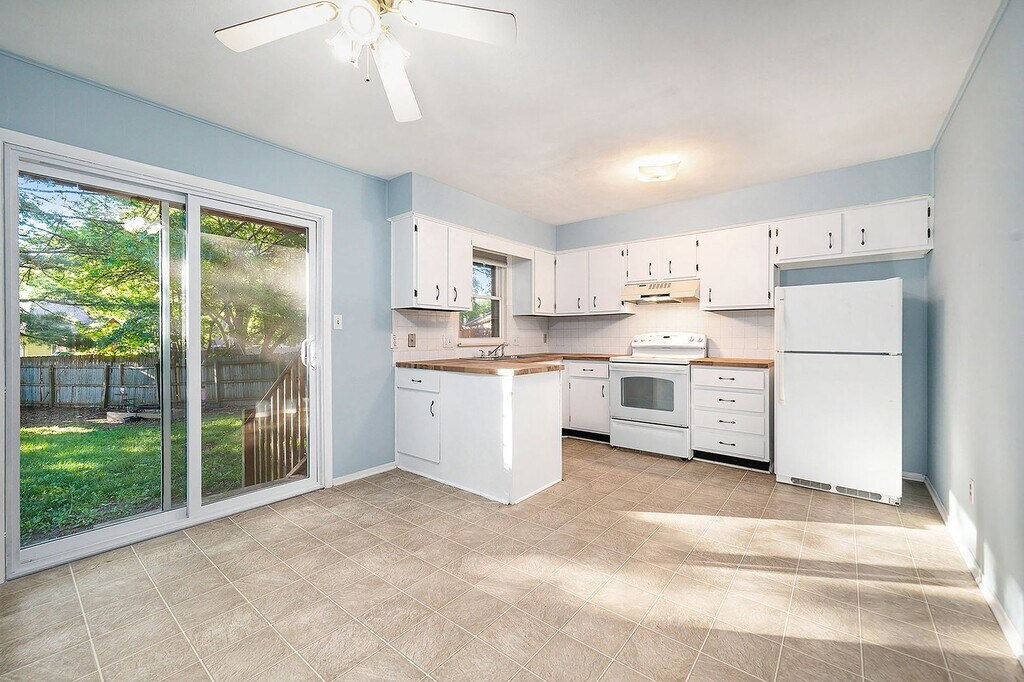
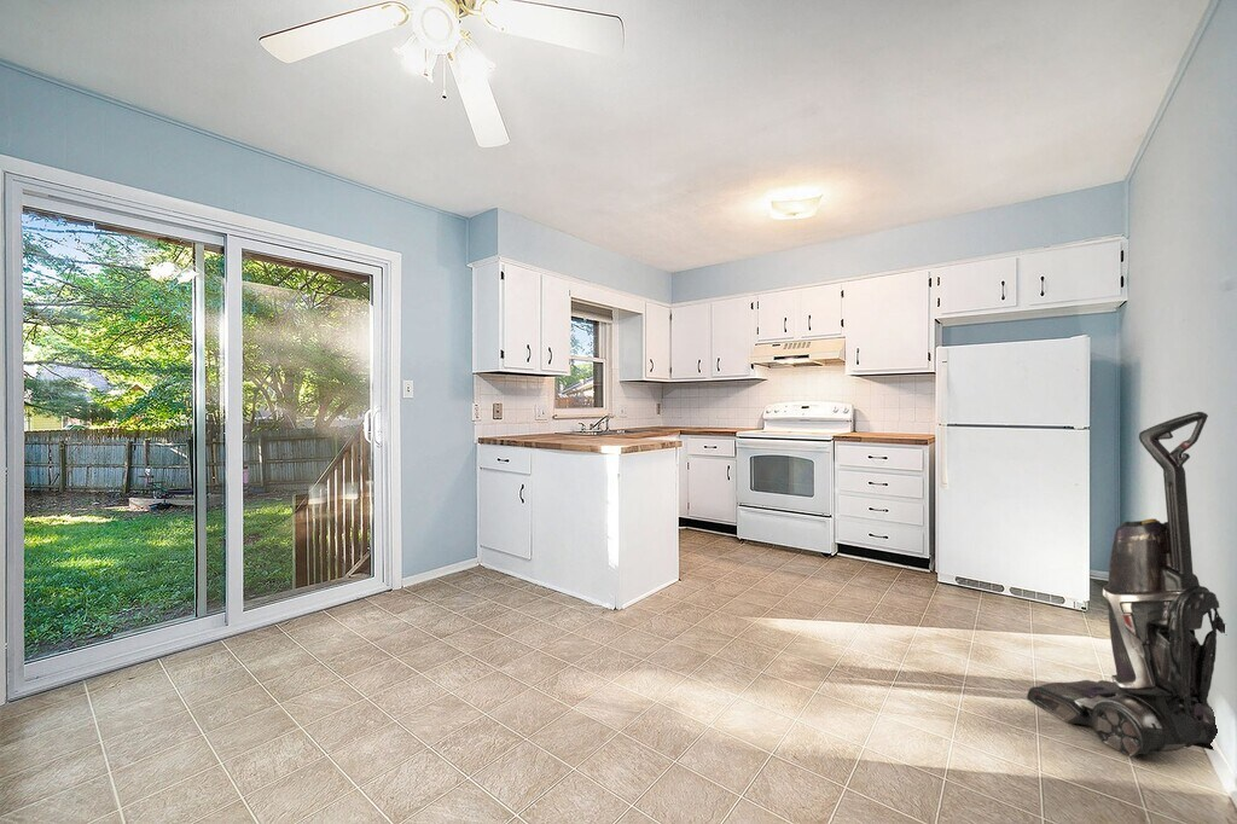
+ vacuum cleaner (1119, 568)
